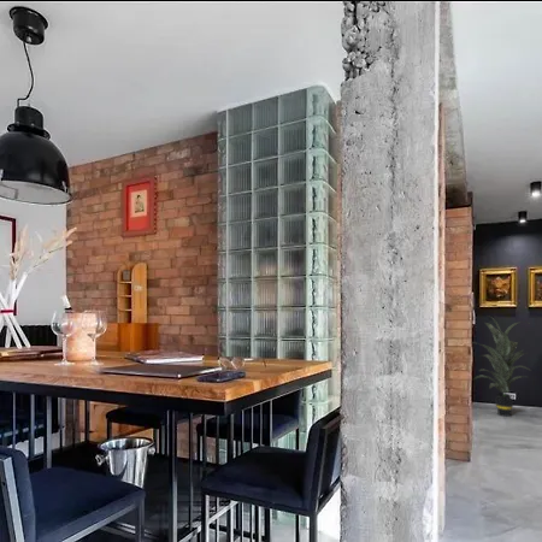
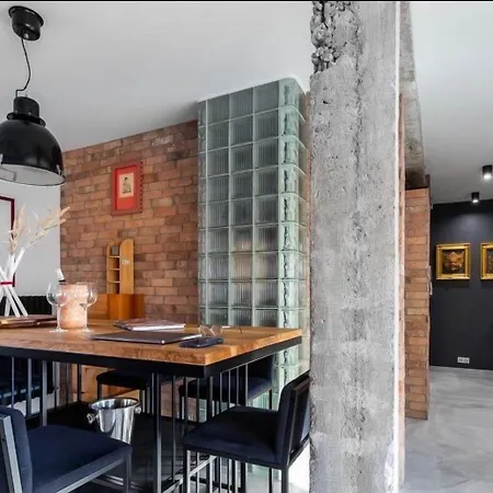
- indoor plant (499, 364)
